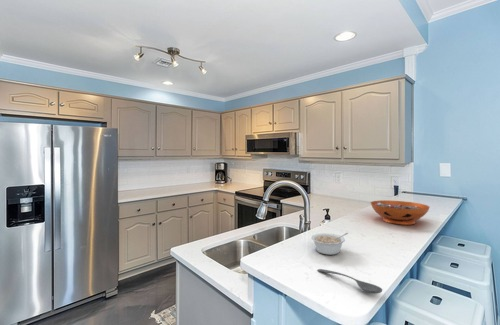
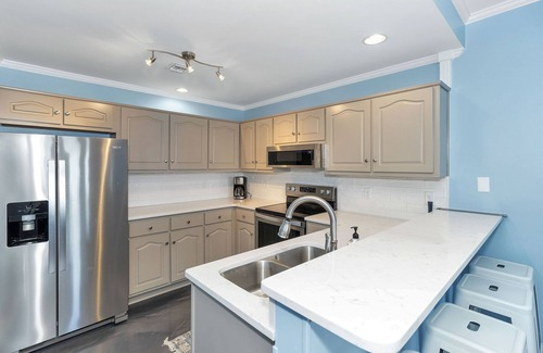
- soupspoon (346, 276)
- decorative bowl (398, 212)
- legume (328, 242)
